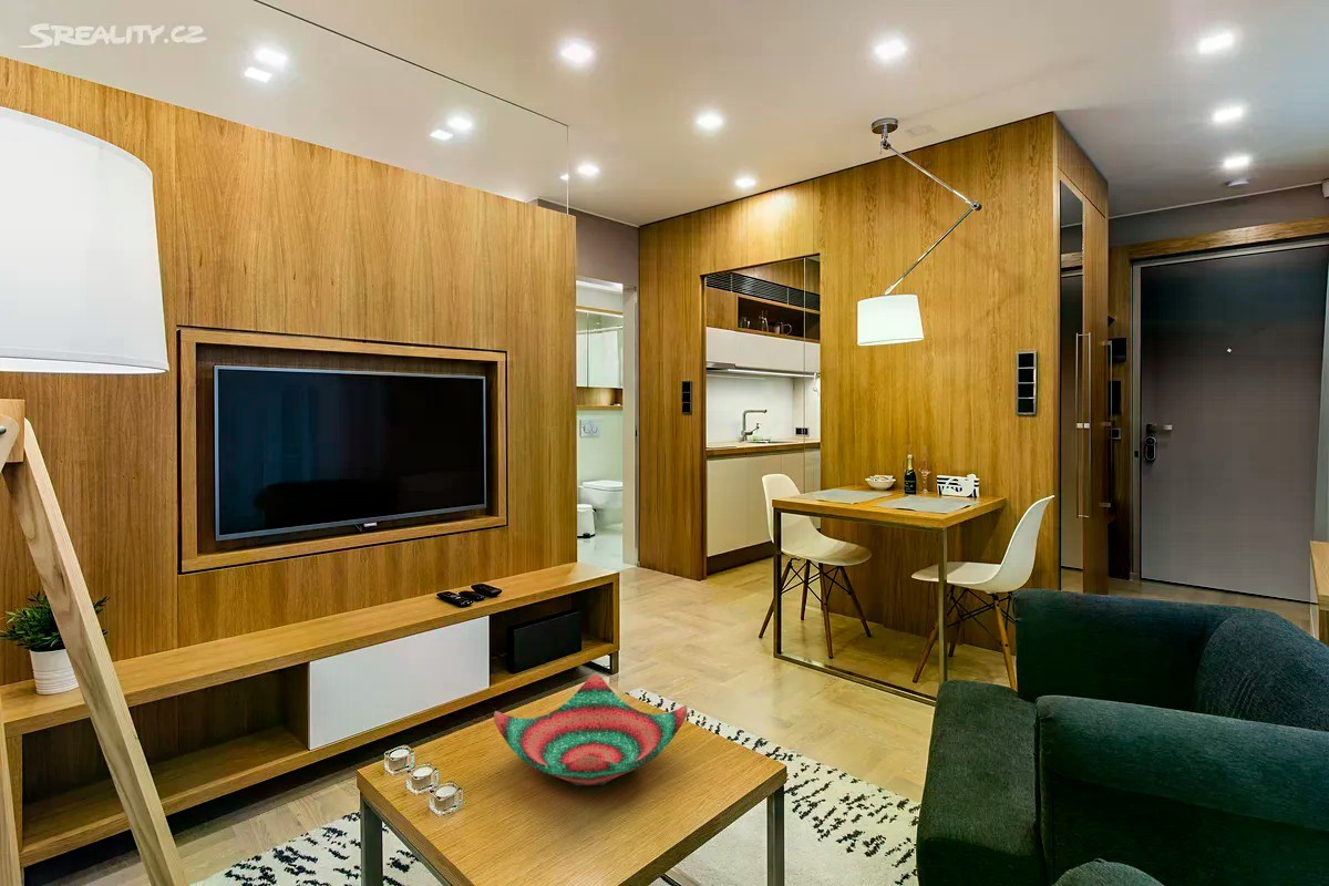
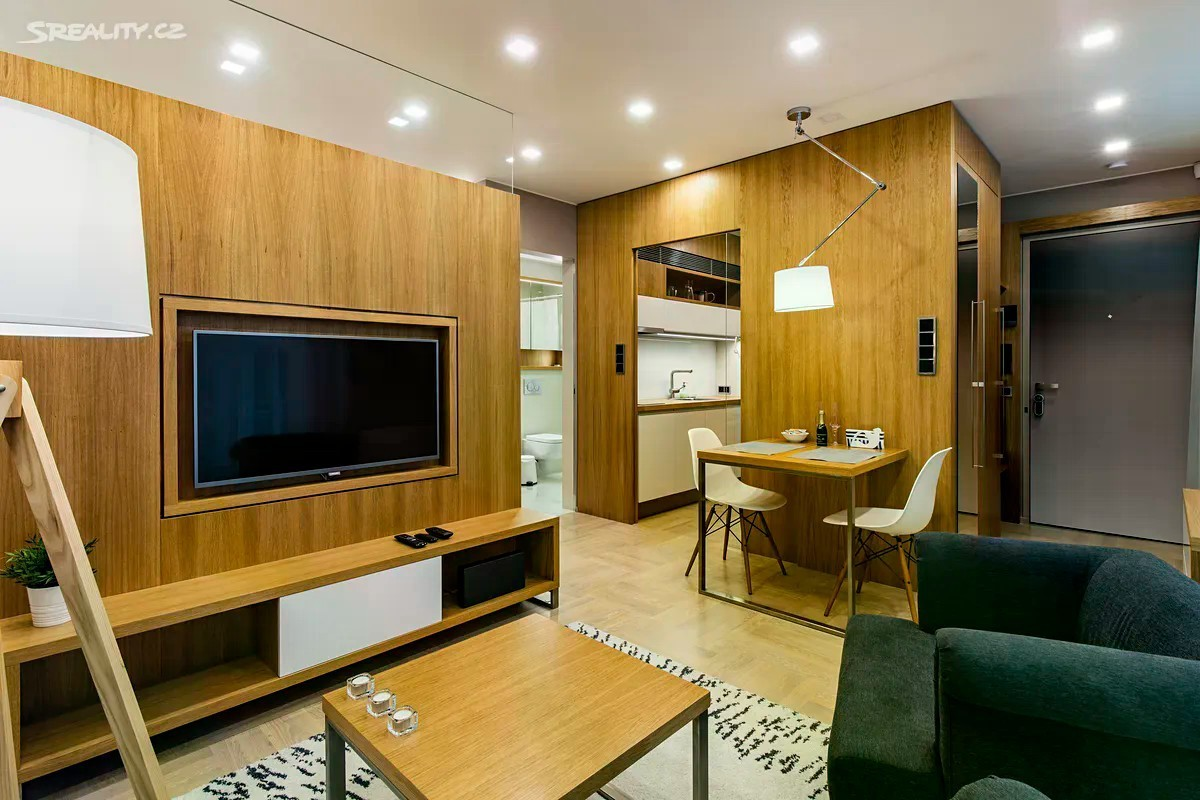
- decorative bowl (591, 736)
